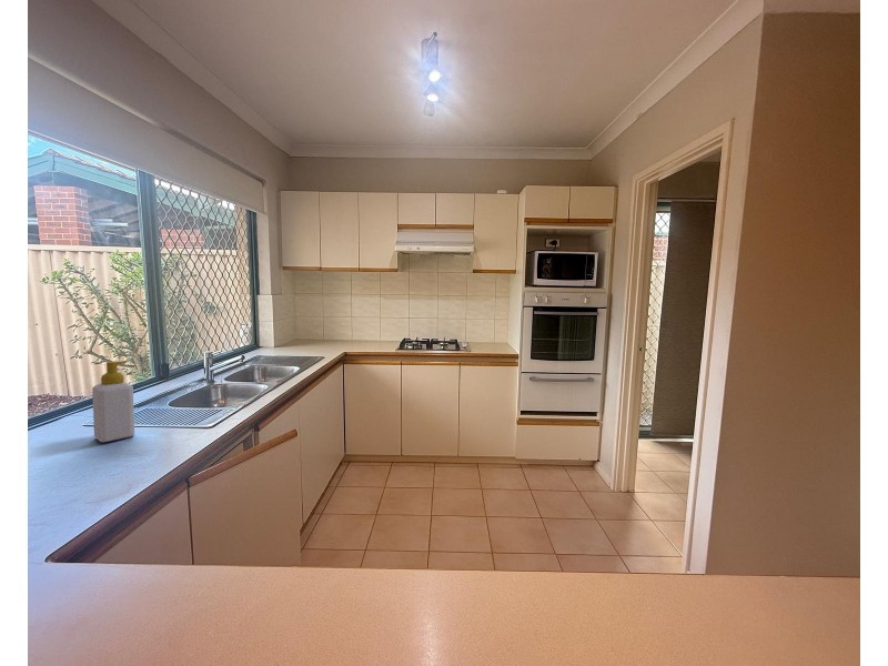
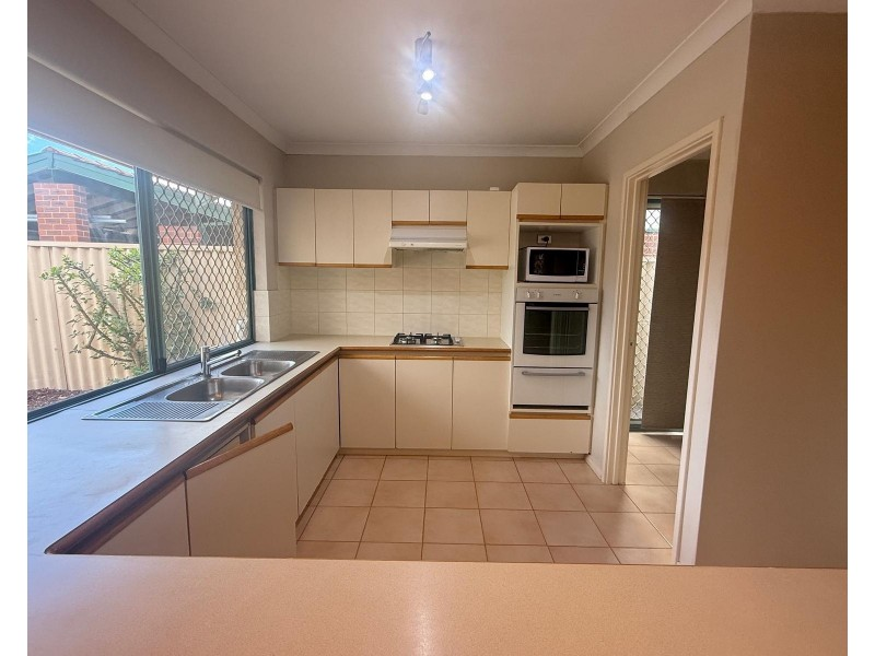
- soap bottle (113, 400)
